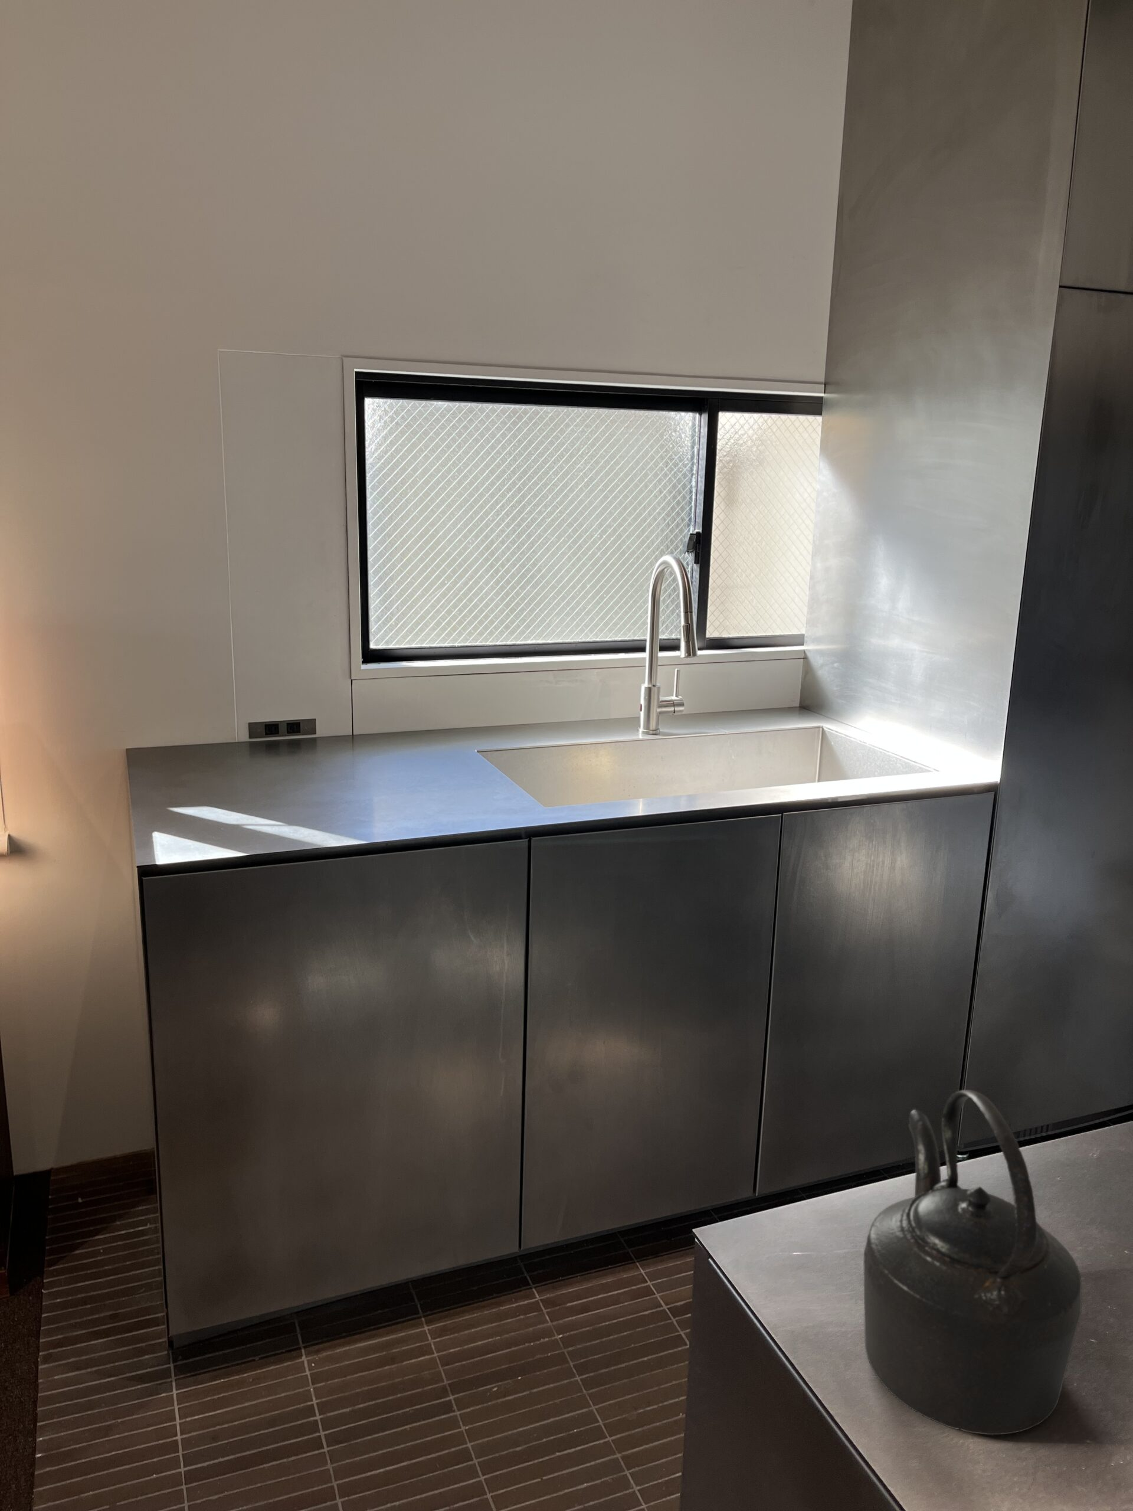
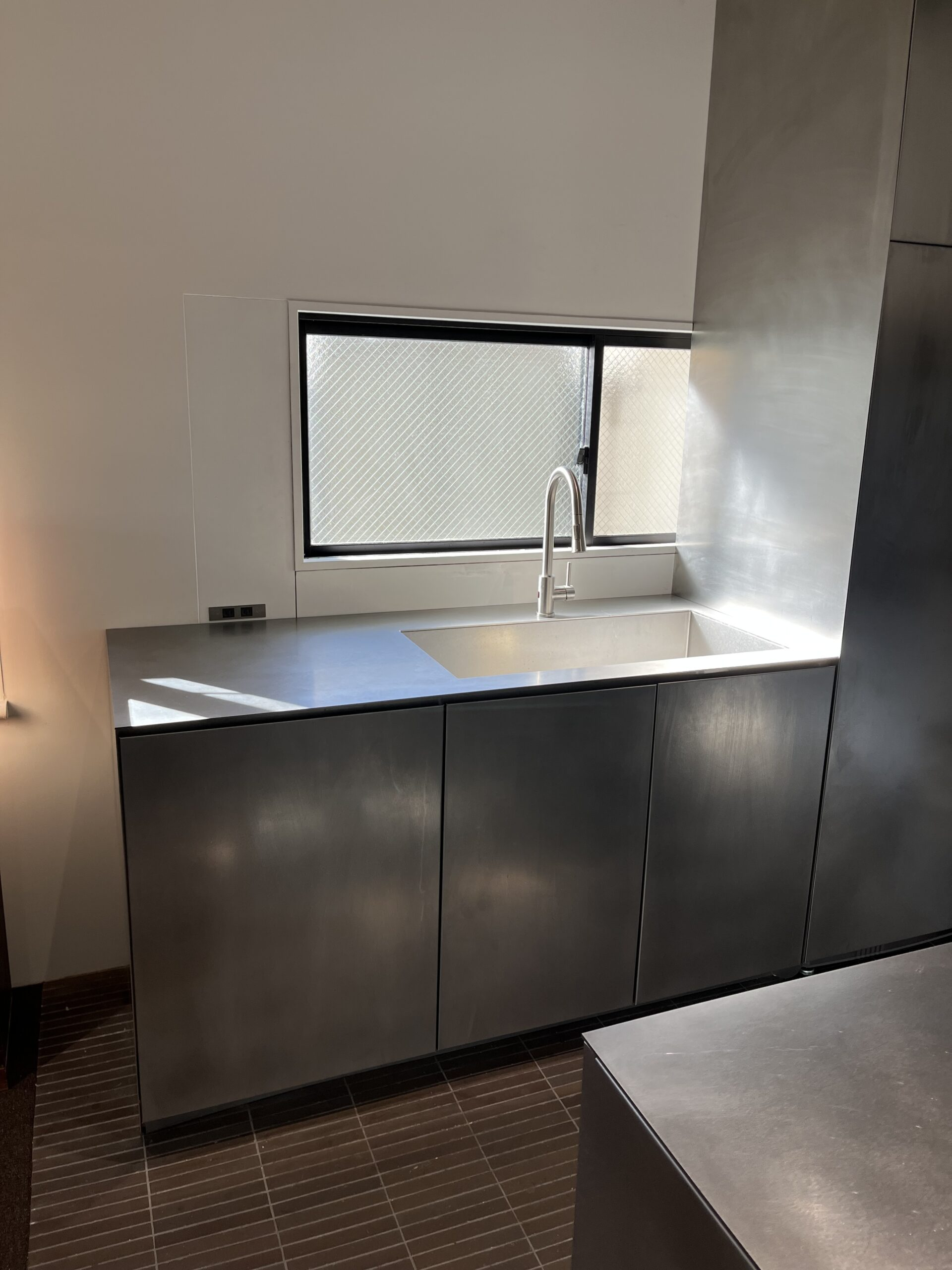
- kettle (957, 1210)
